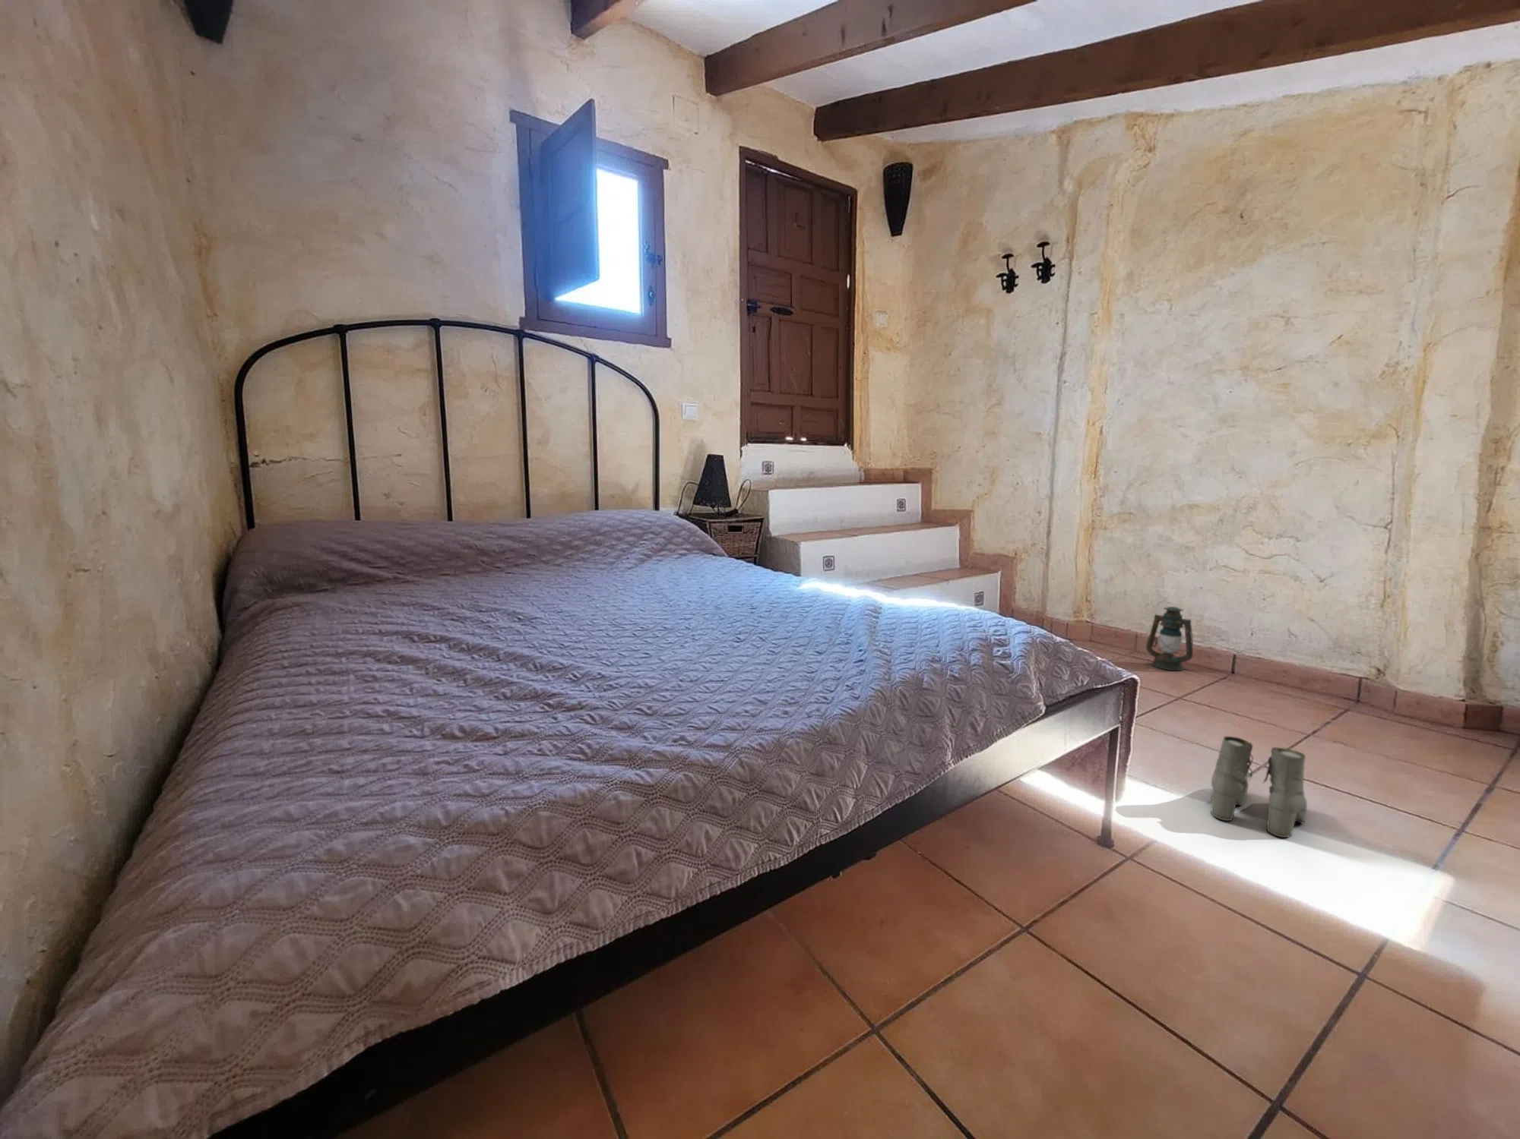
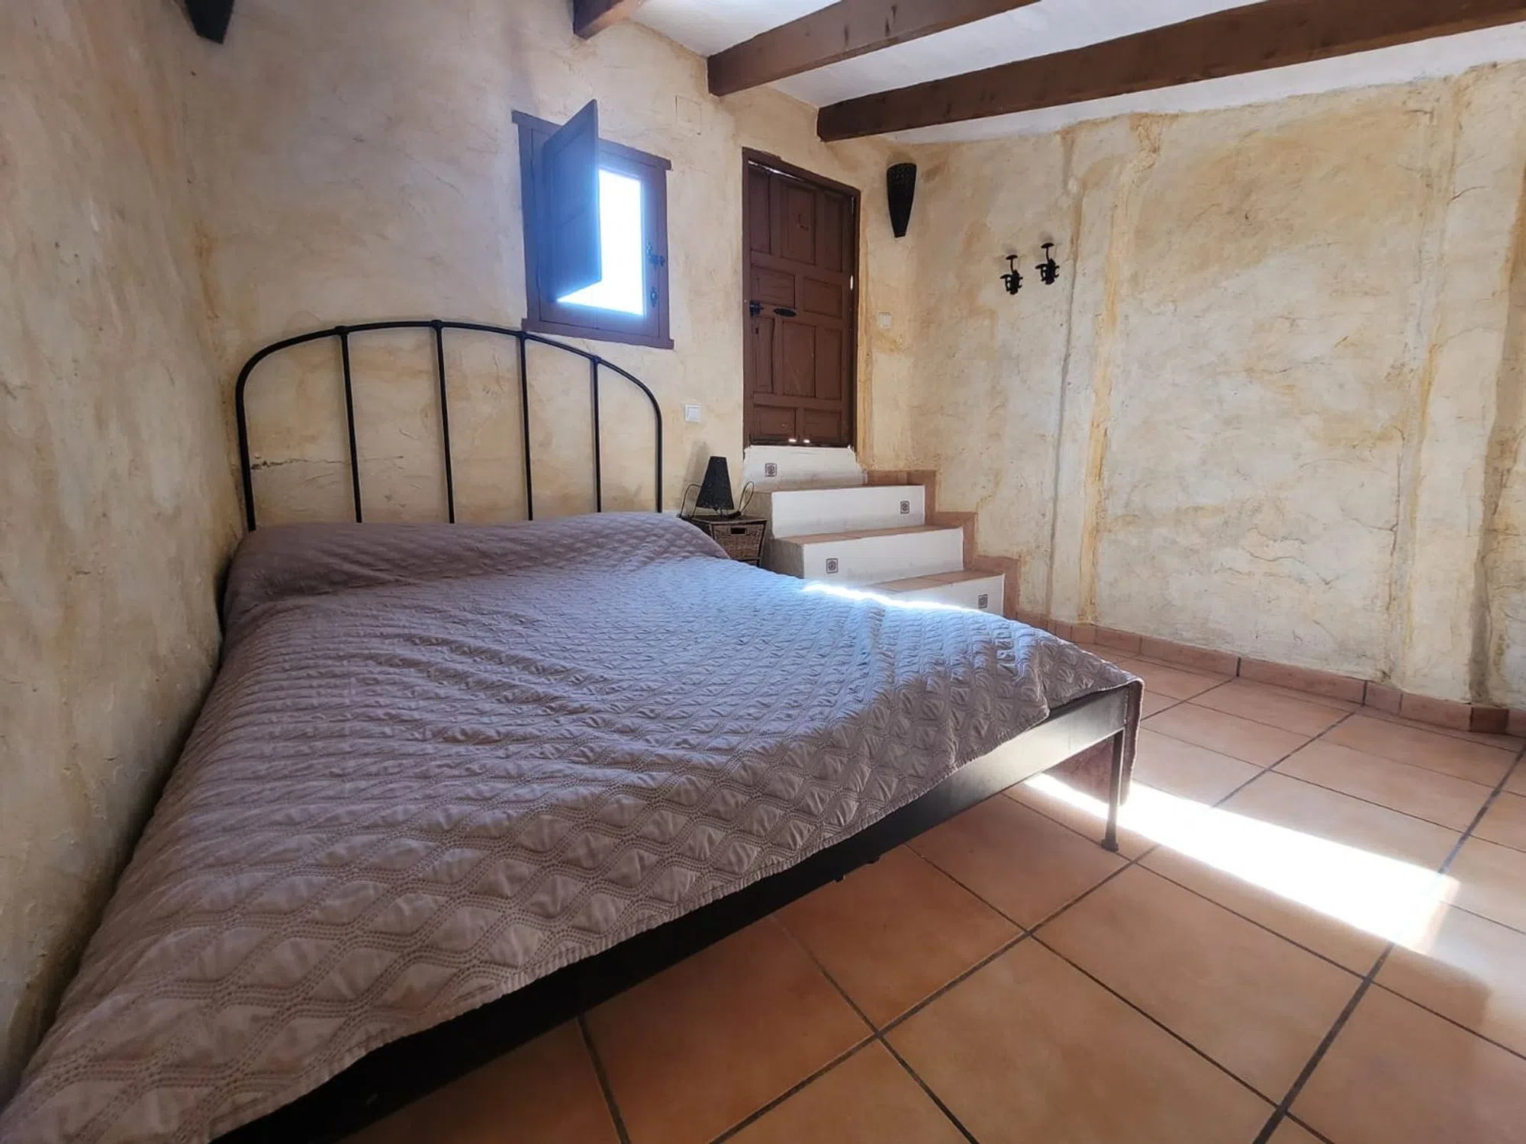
- lantern (1171, 636)
- boots (1264, 780)
